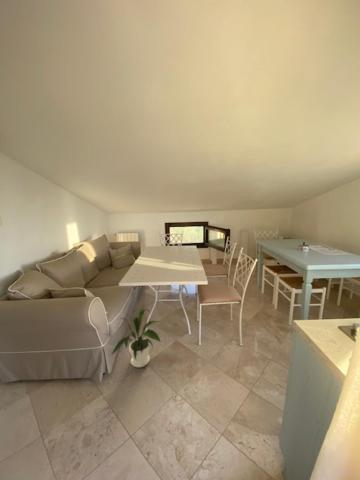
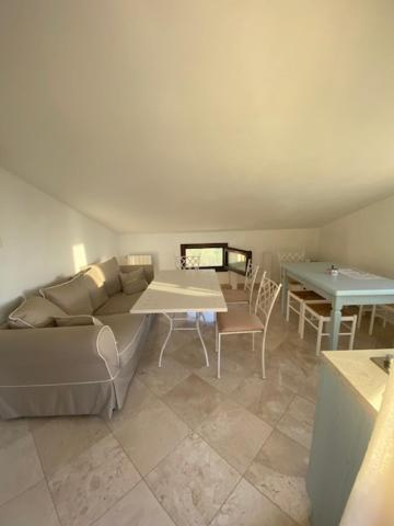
- house plant (139, 337)
